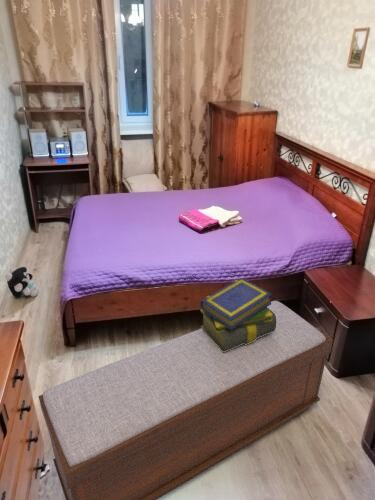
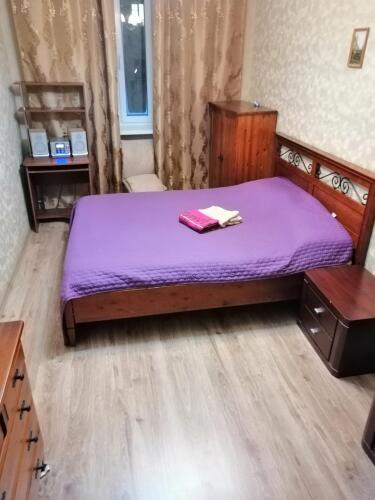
- plush toy (22, 281)
- bench (197, 398)
- stack of books (237, 313)
